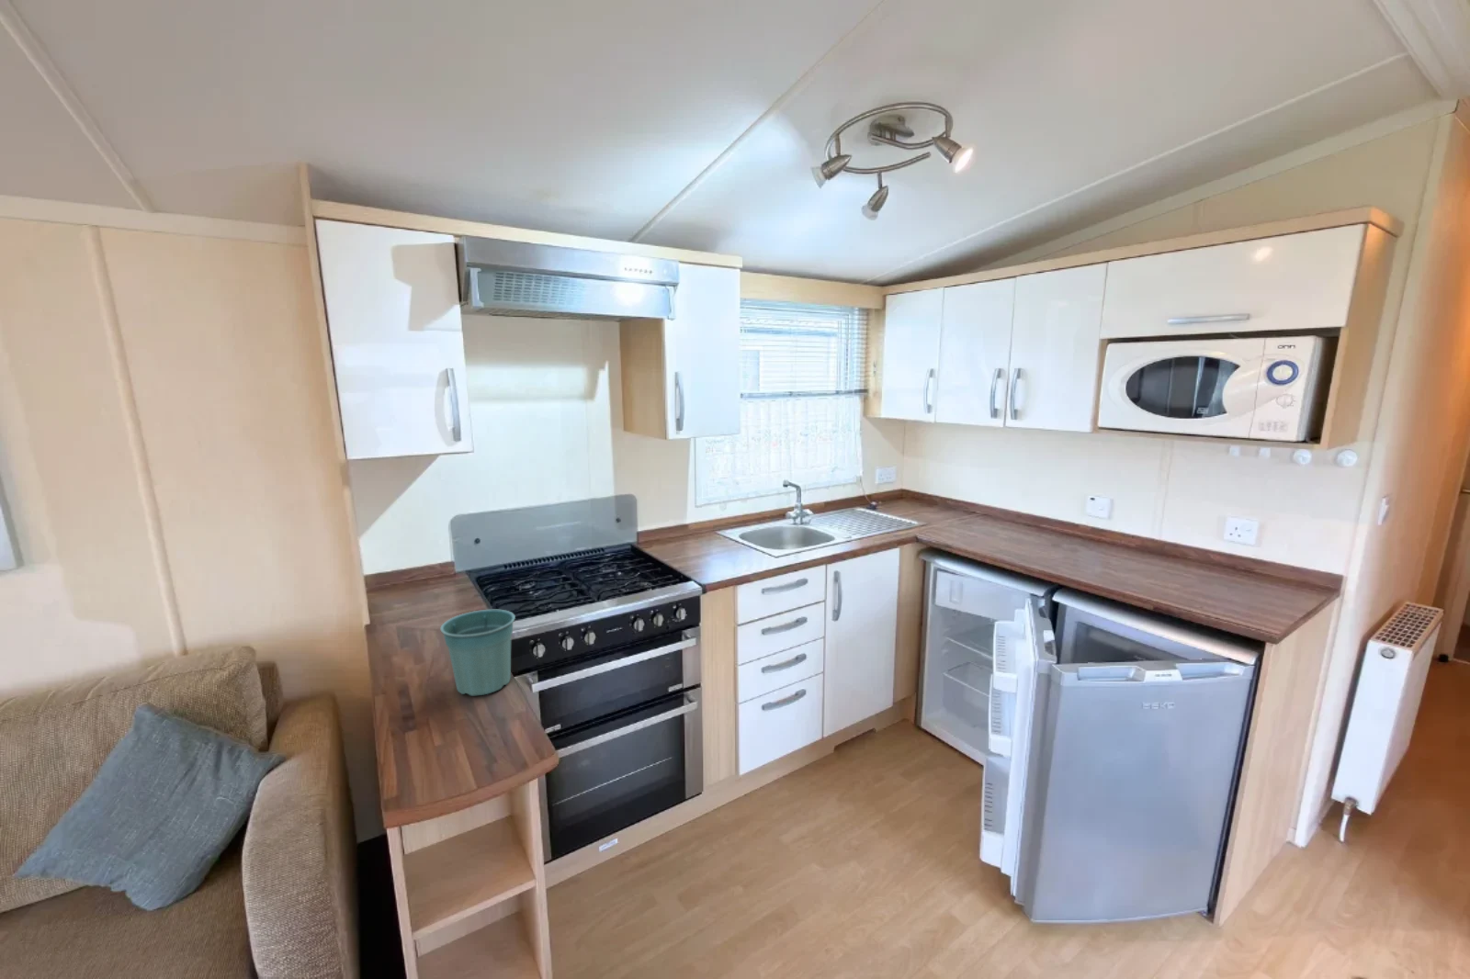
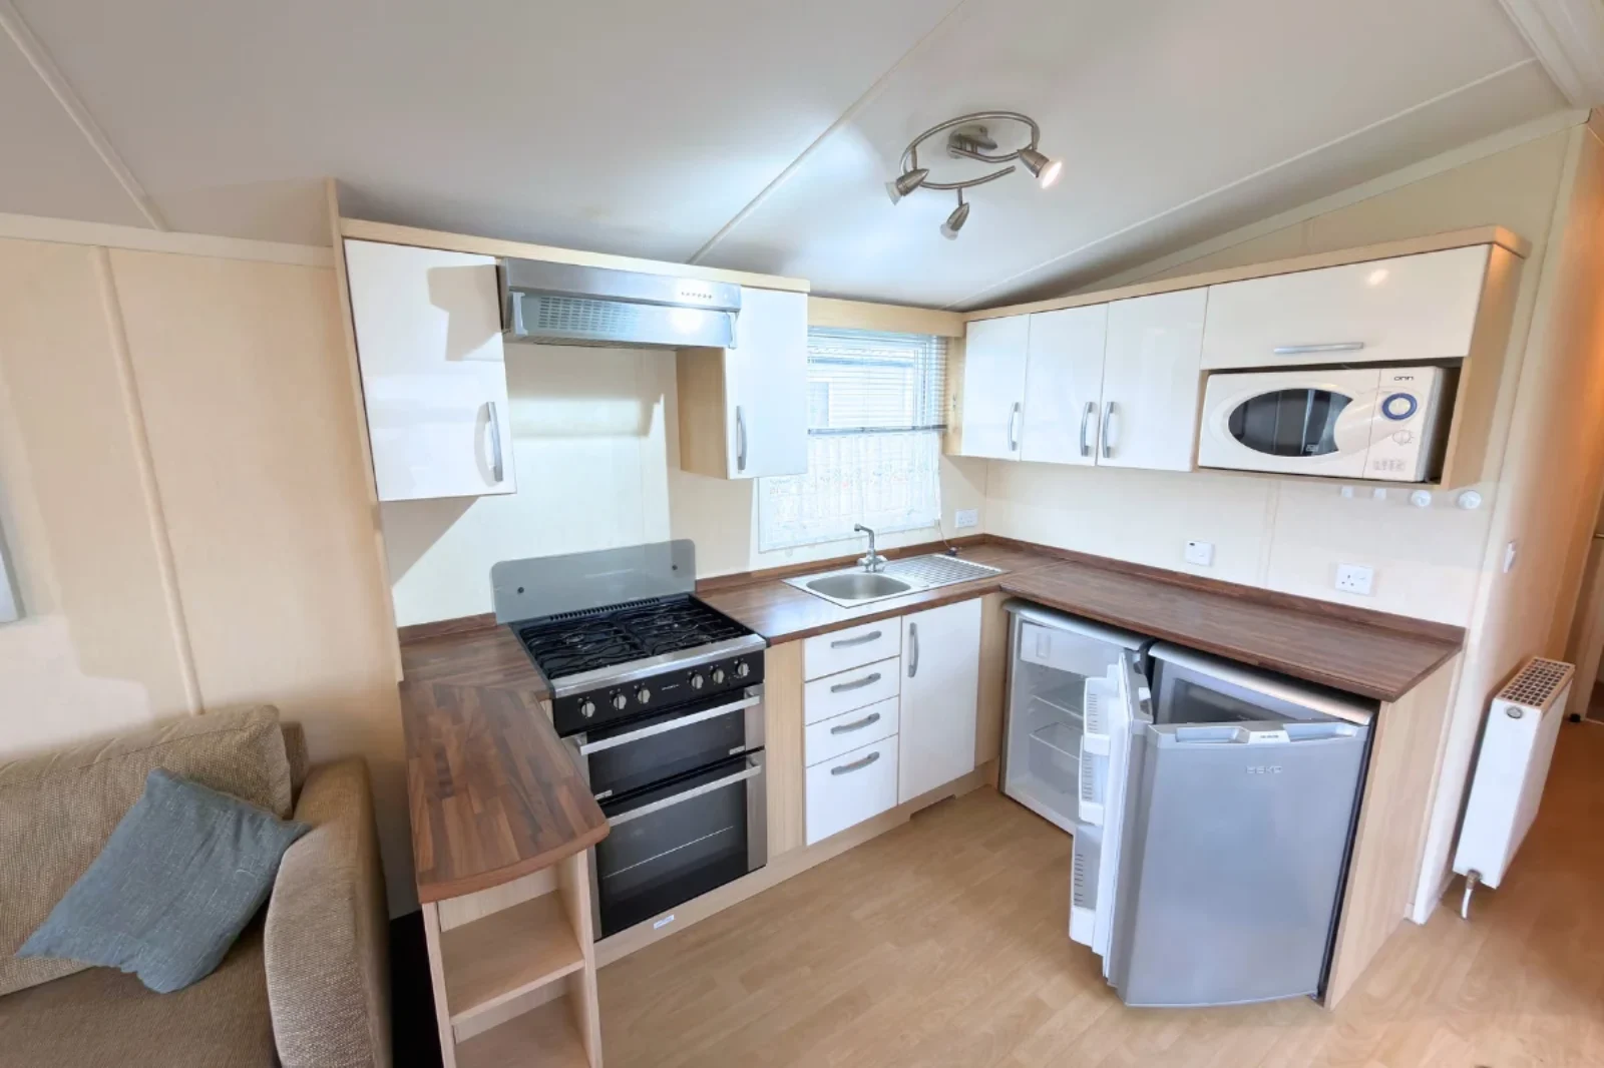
- flower pot (481, 653)
